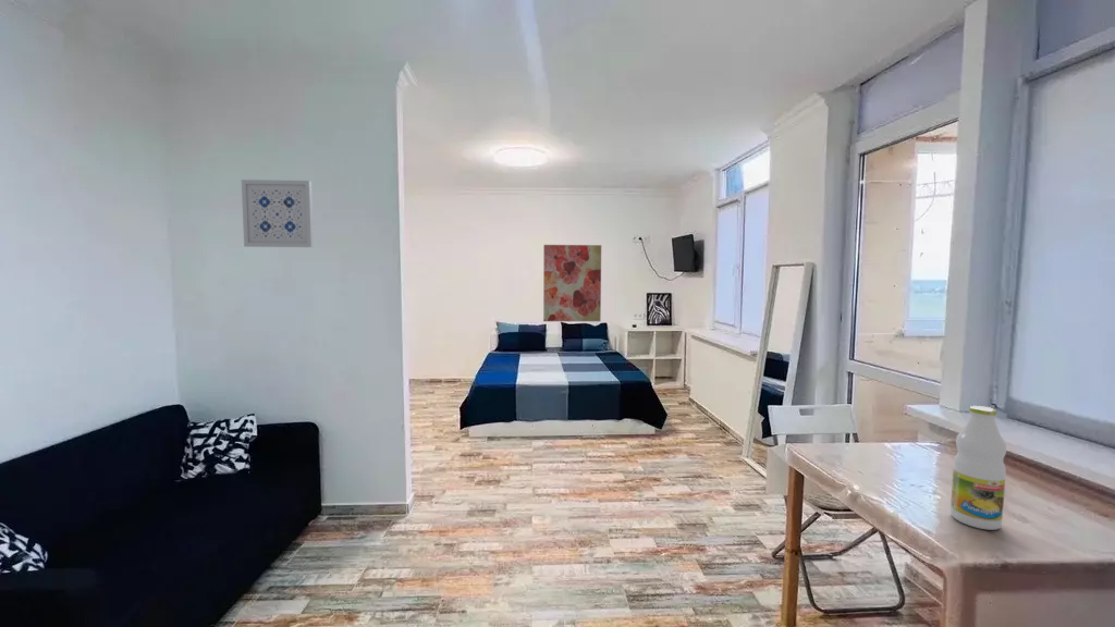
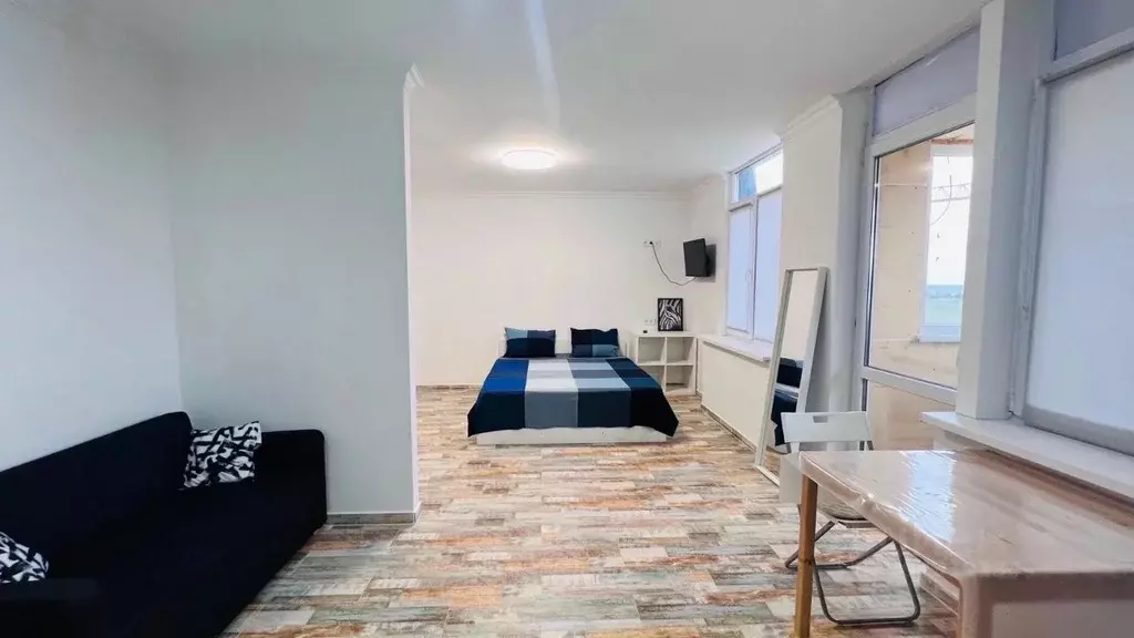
- wall art (572, 283)
- bottle (979, 465)
- wall art (278, 213)
